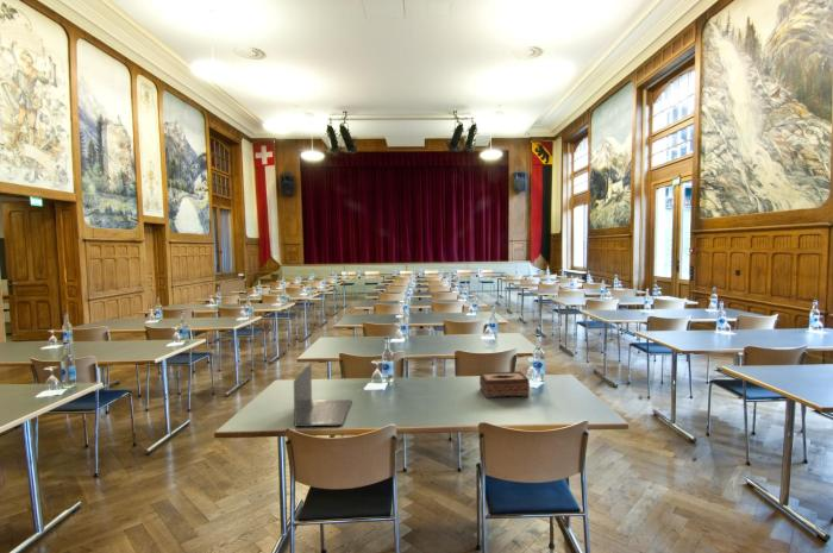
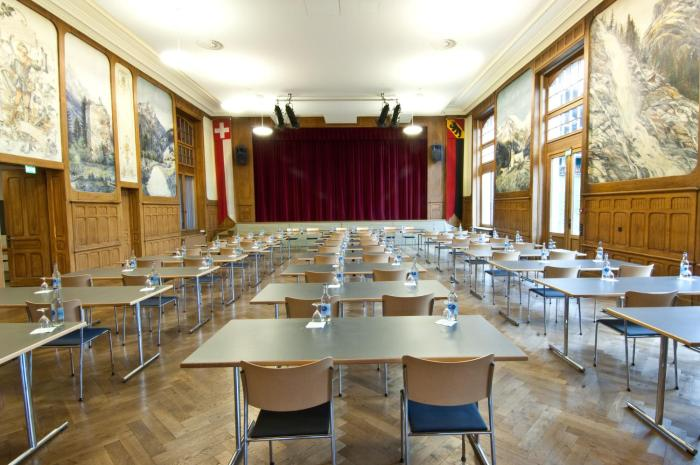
- laptop (324, 400)
- tissue box (503, 384)
